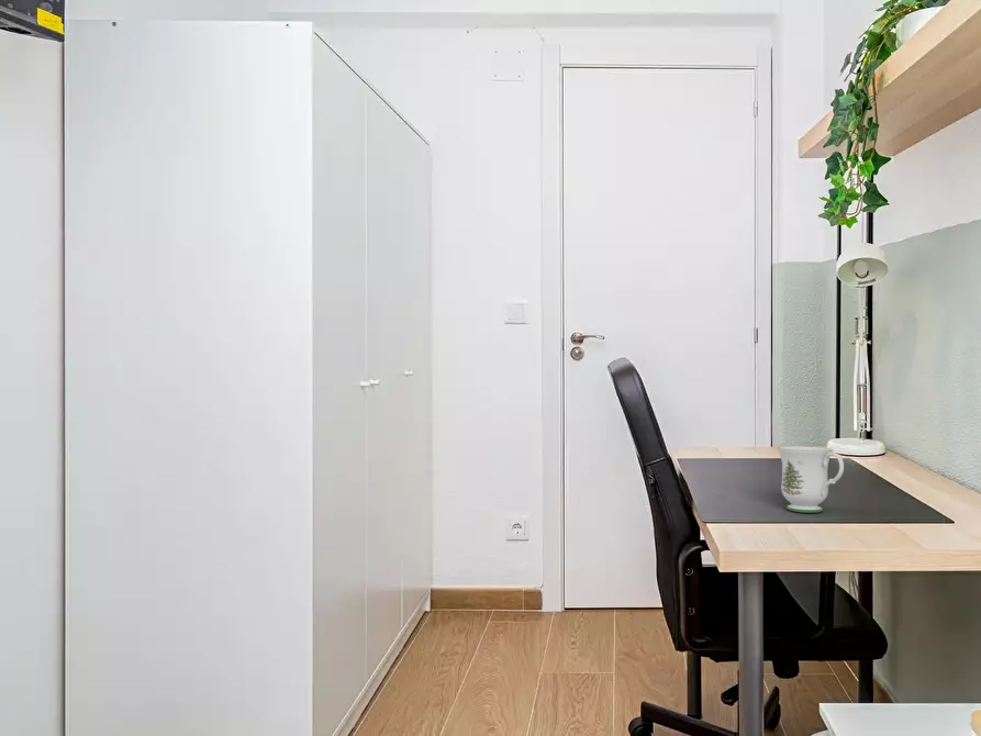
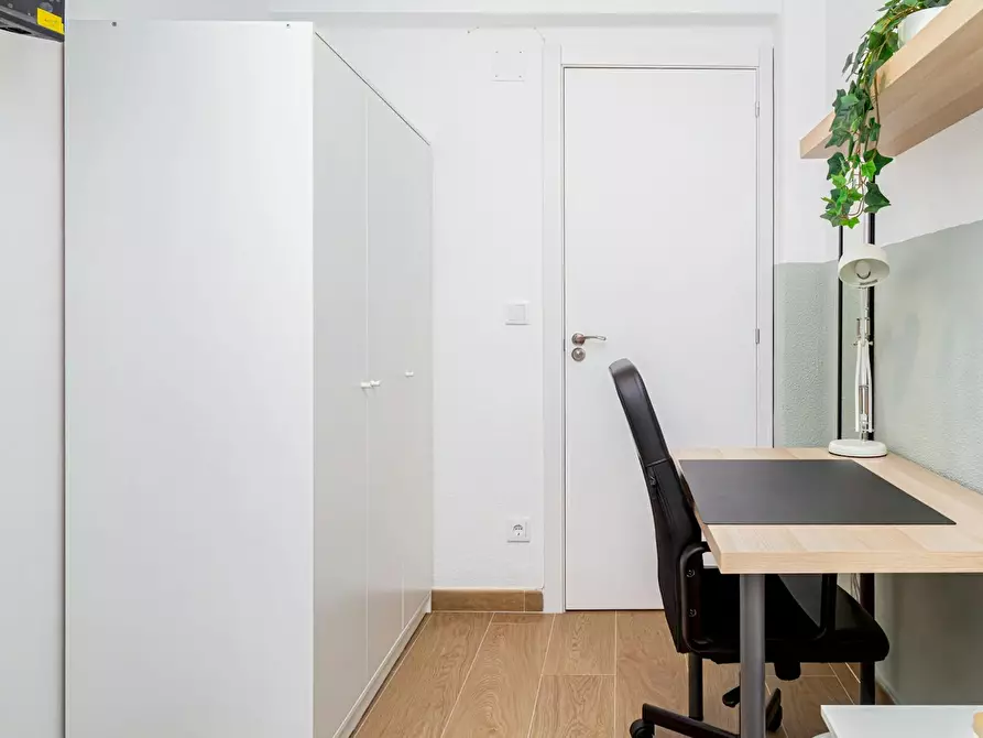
- mug (812, 480)
